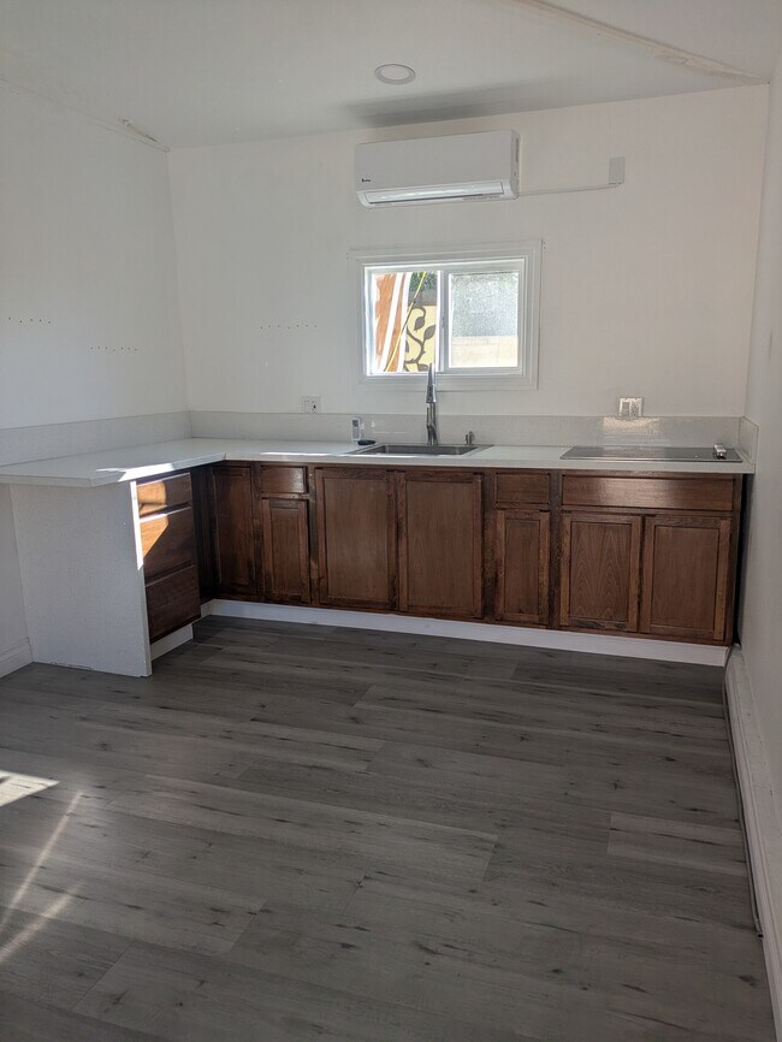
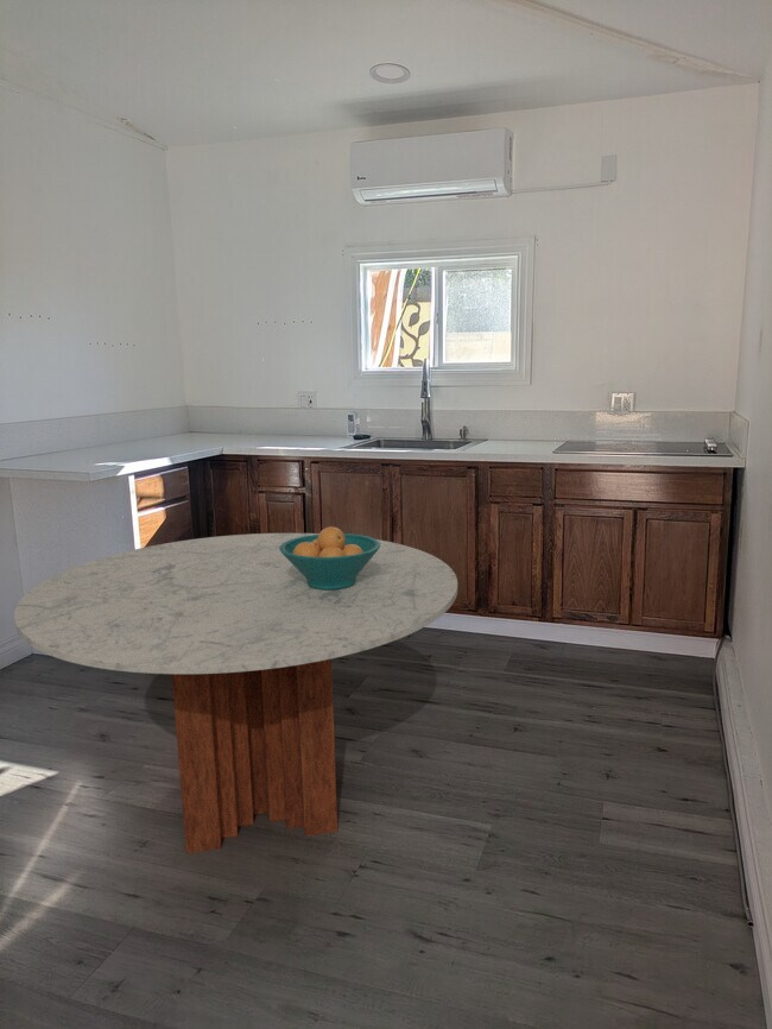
+ fruit bowl (330, 555)
+ coffee table (253, 694)
